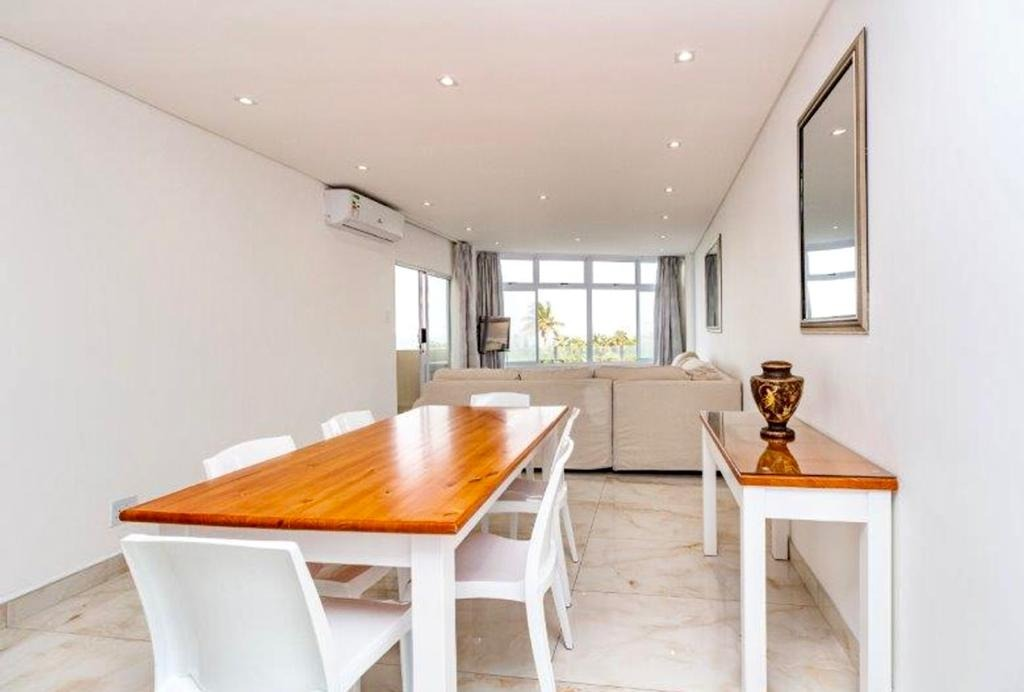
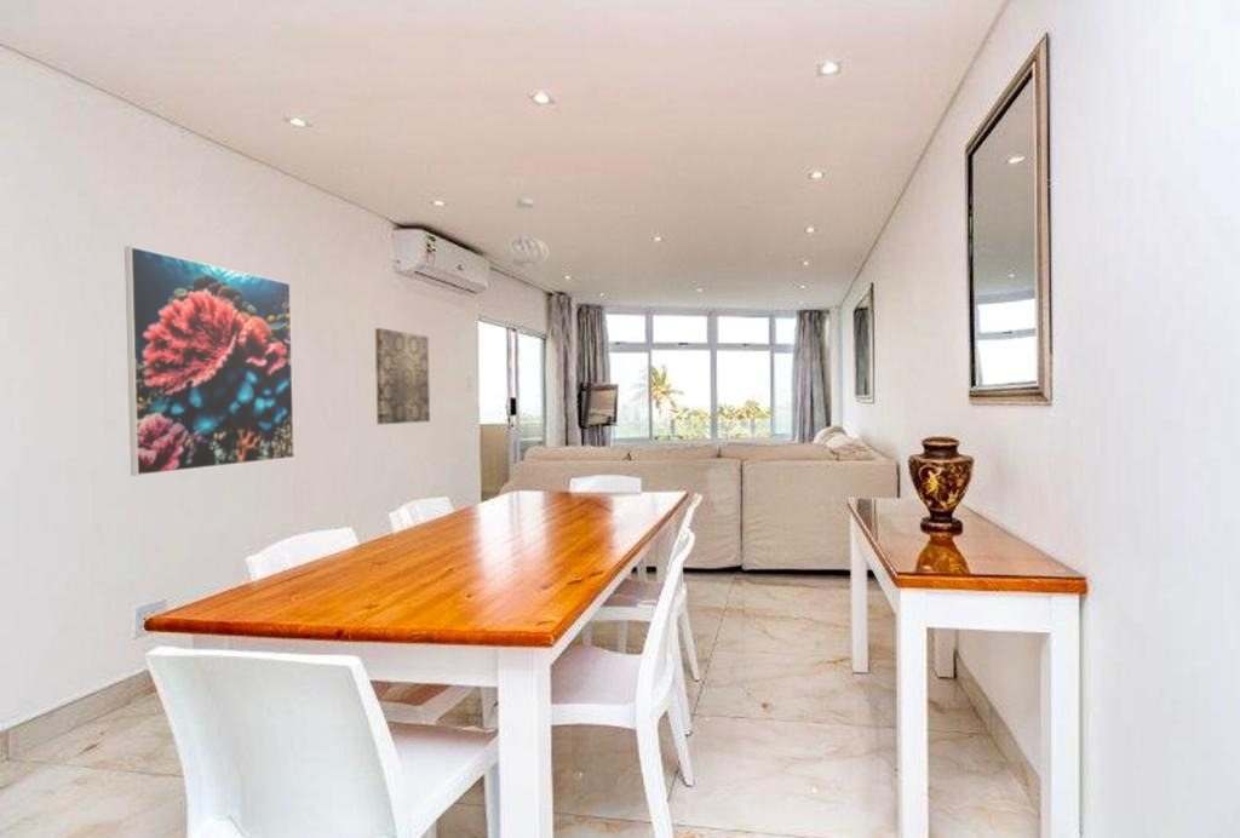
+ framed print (220, 366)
+ pendant light (526, 236)
+ wall art (403, 378)
